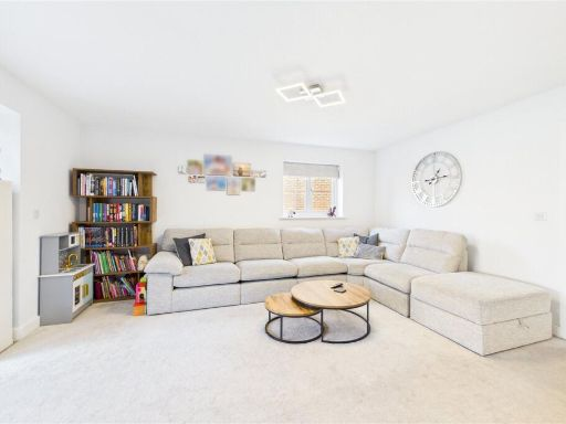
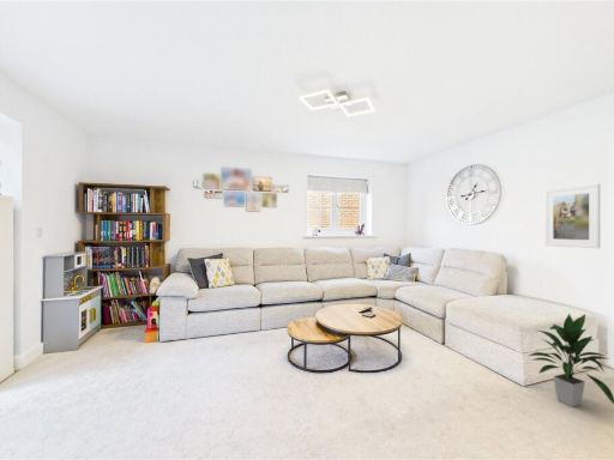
+ indoor plant (571, 359)
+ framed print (570, 217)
